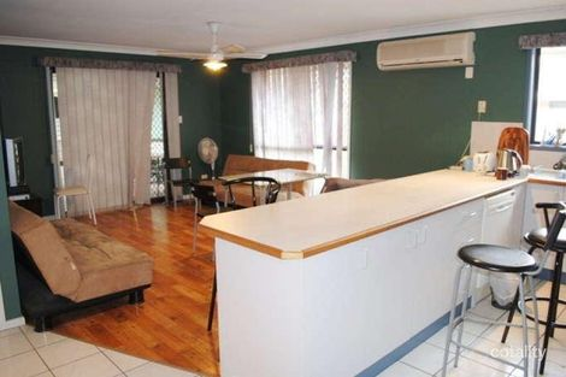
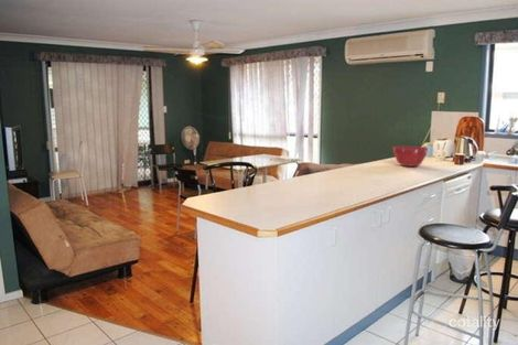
+ mixing bowl (409, 155)
